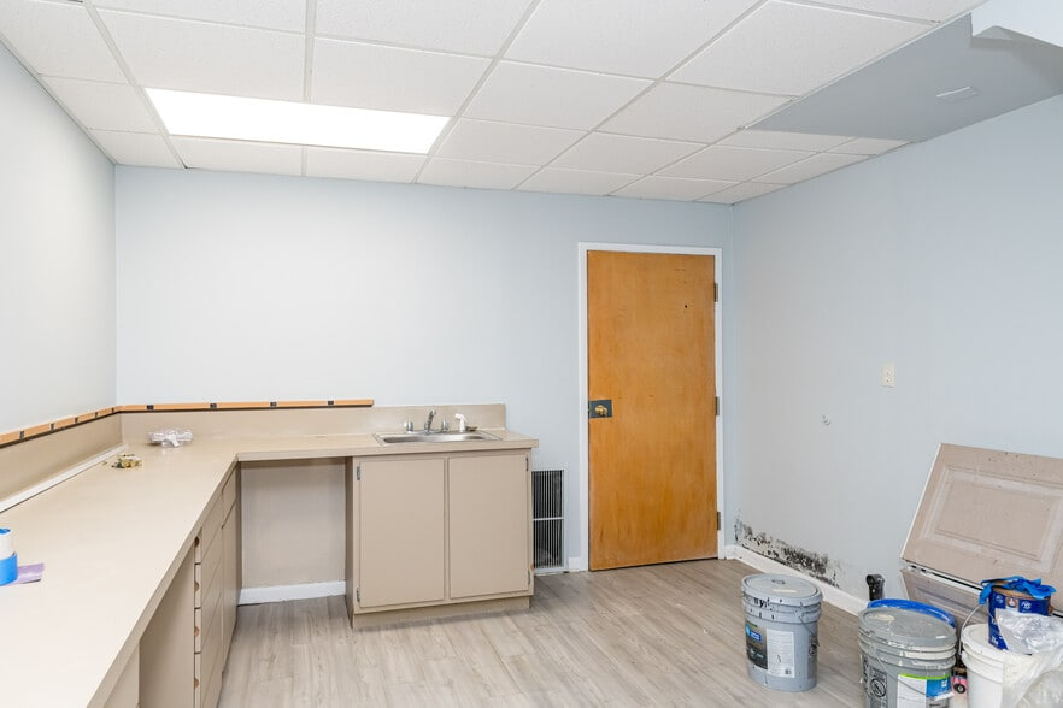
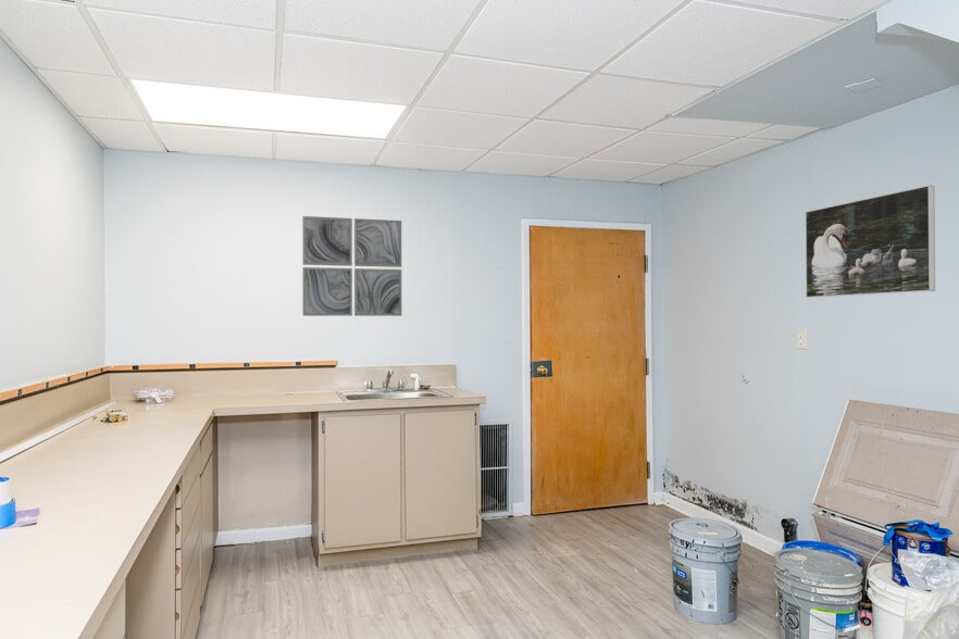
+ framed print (863, 247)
+ wall art (351, 265)
